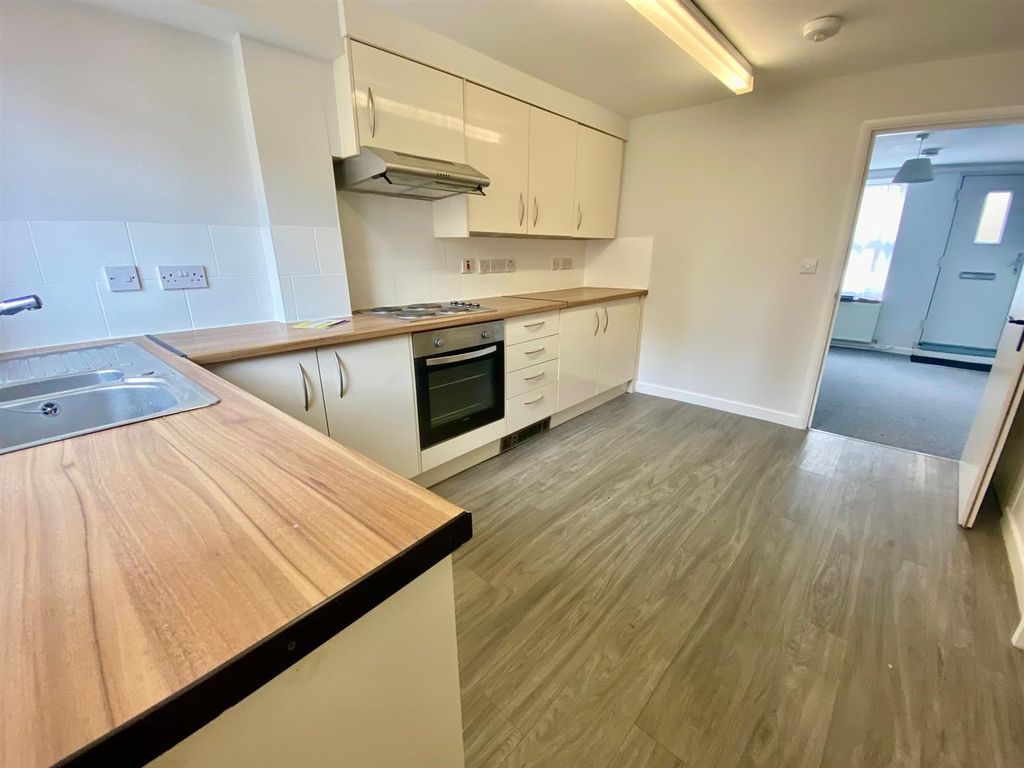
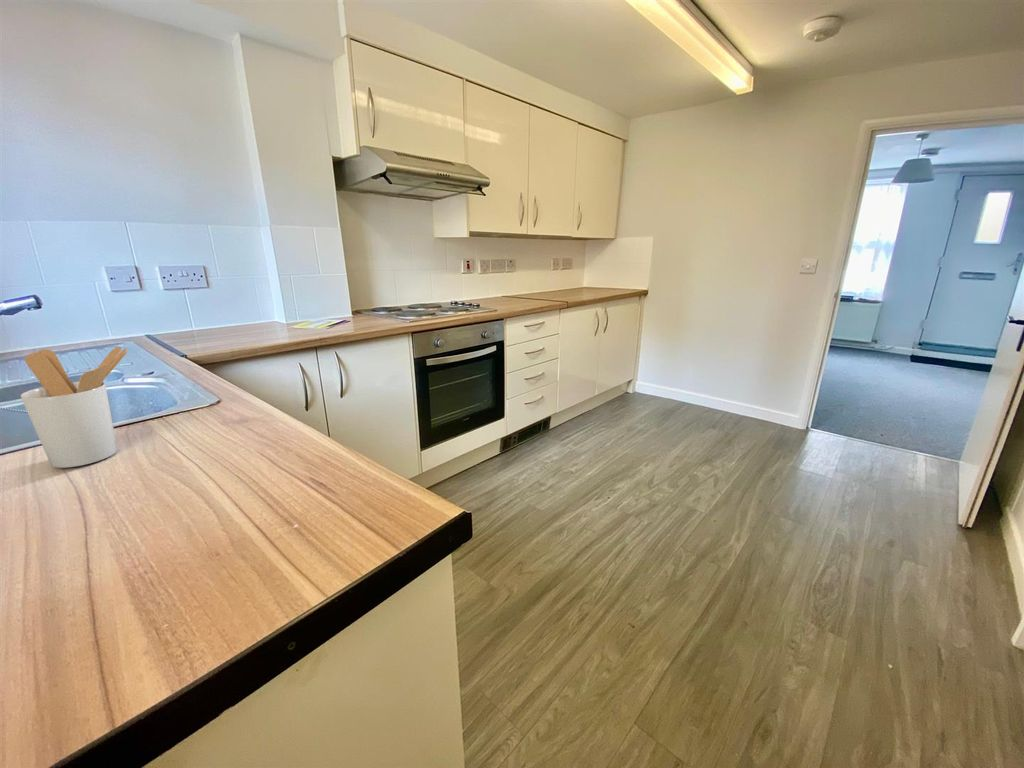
+ utensil holder (89, 402)
